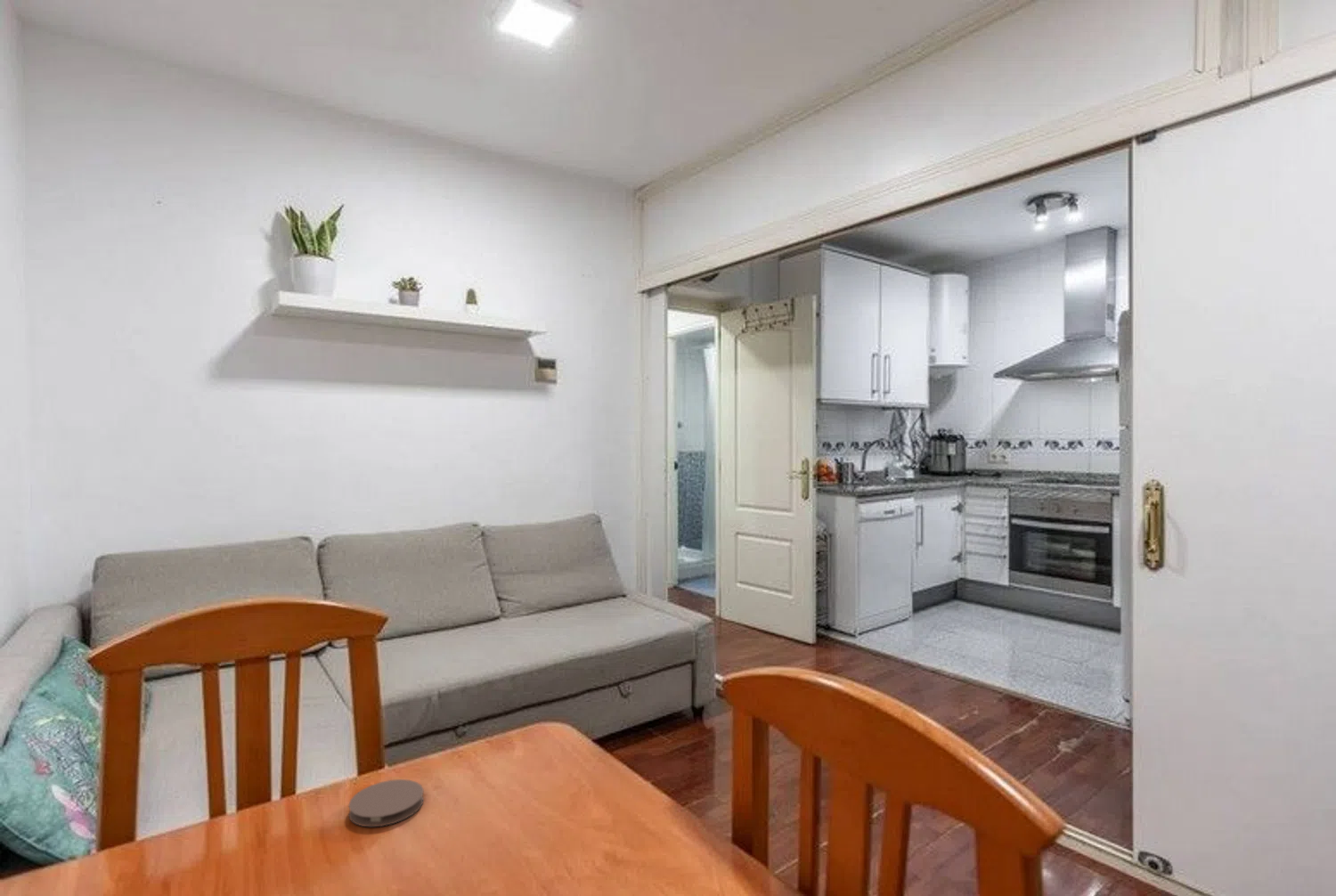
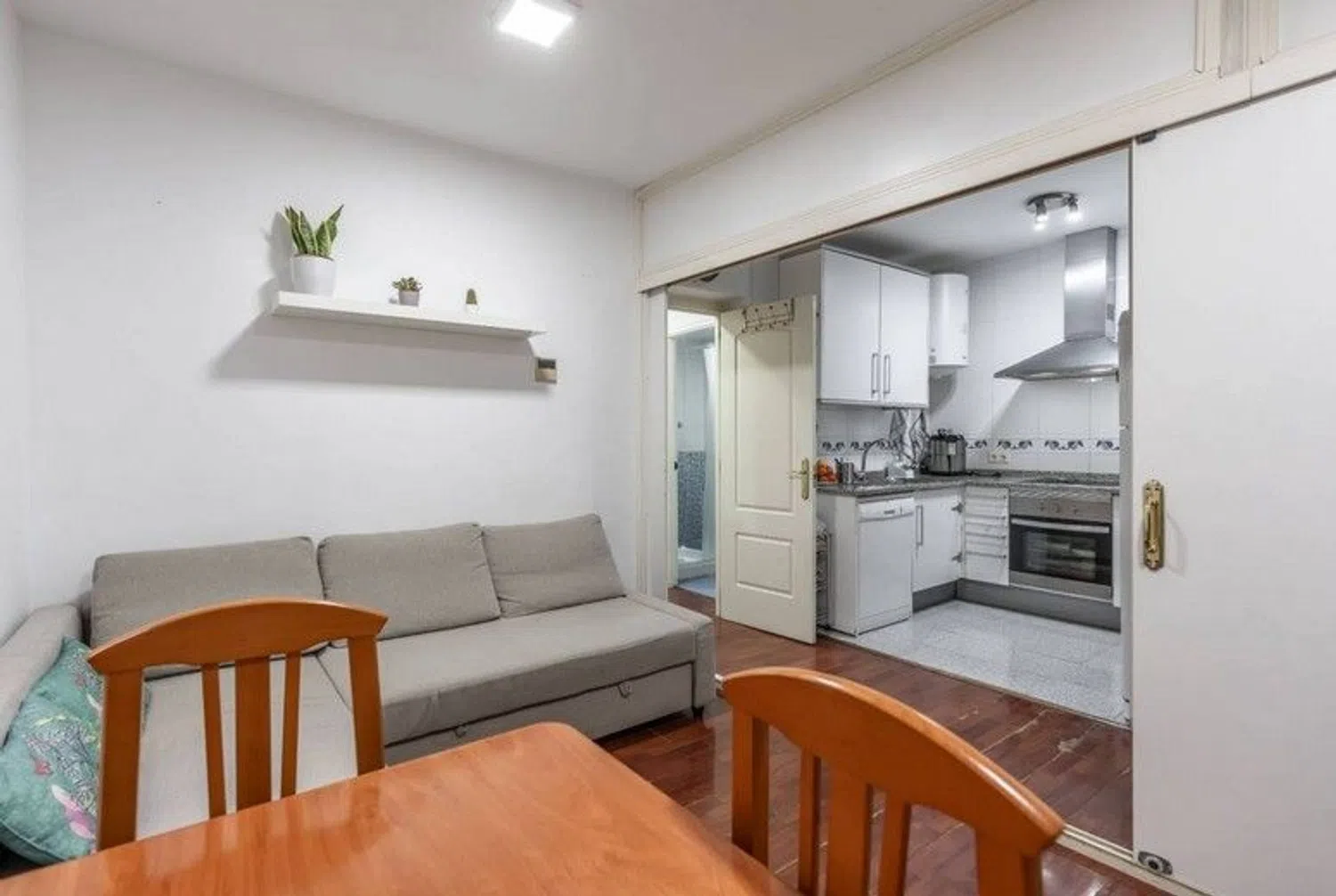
- coaster (387, 802)
